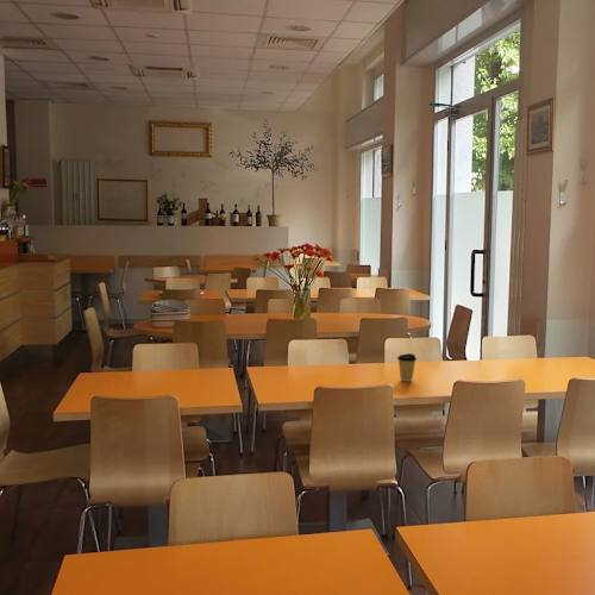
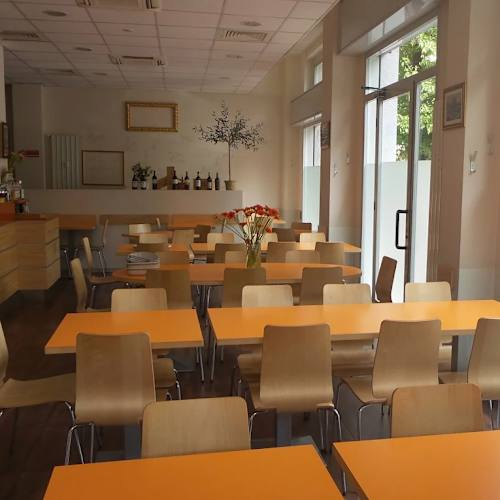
- coffee cup (406, 367)
